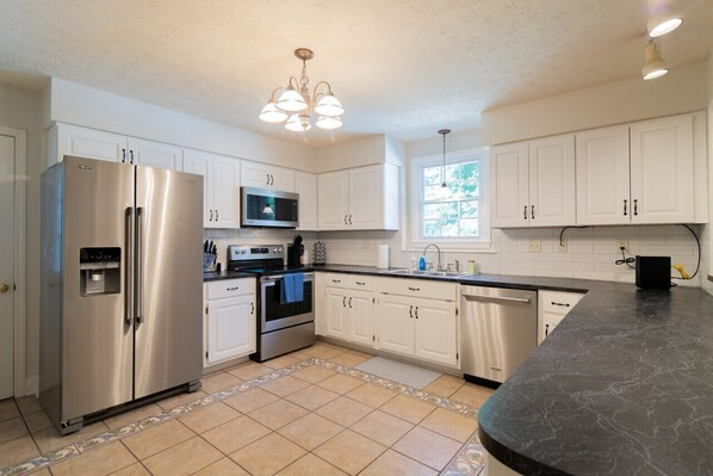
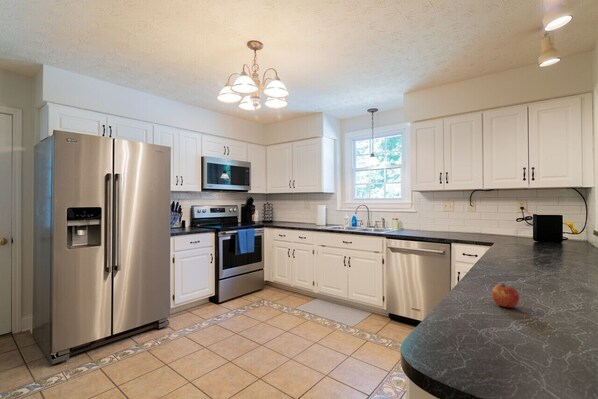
+ apple (505, 294)
